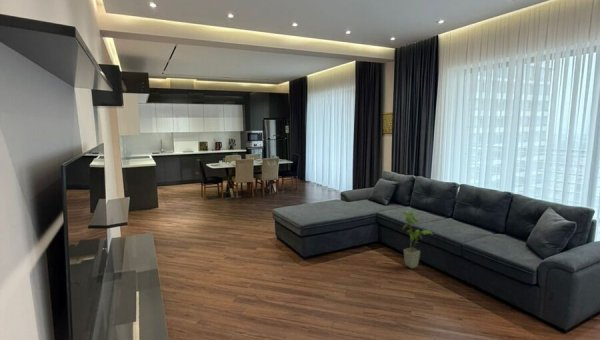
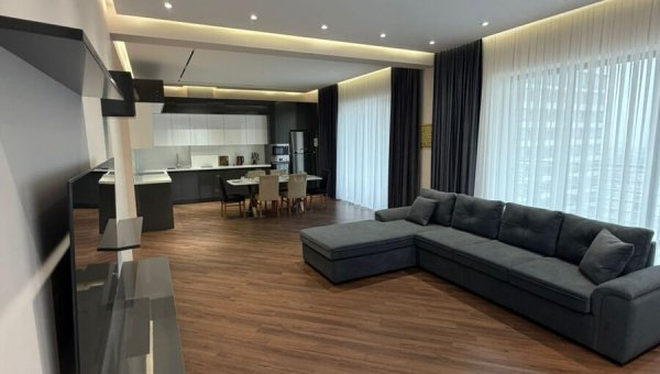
- house plant (413, 239)
